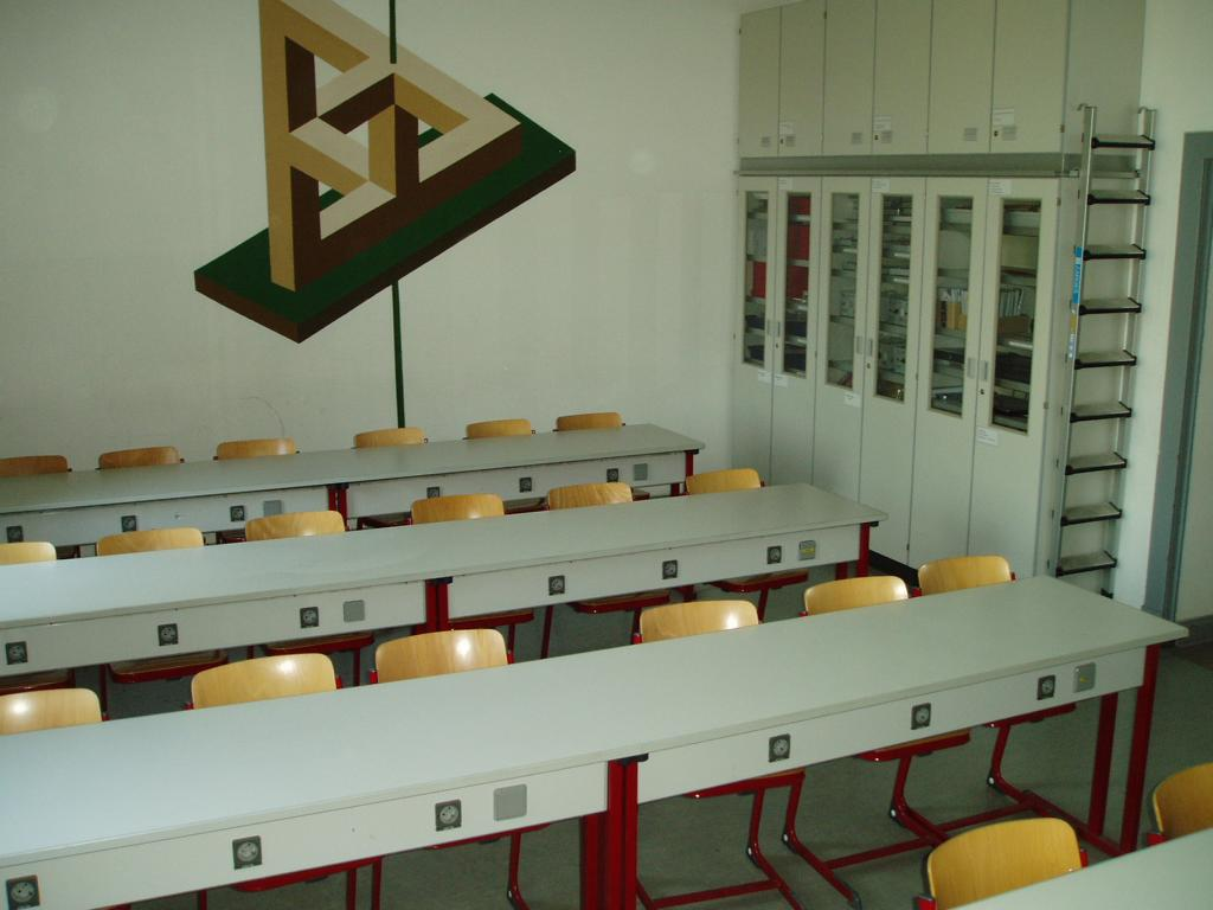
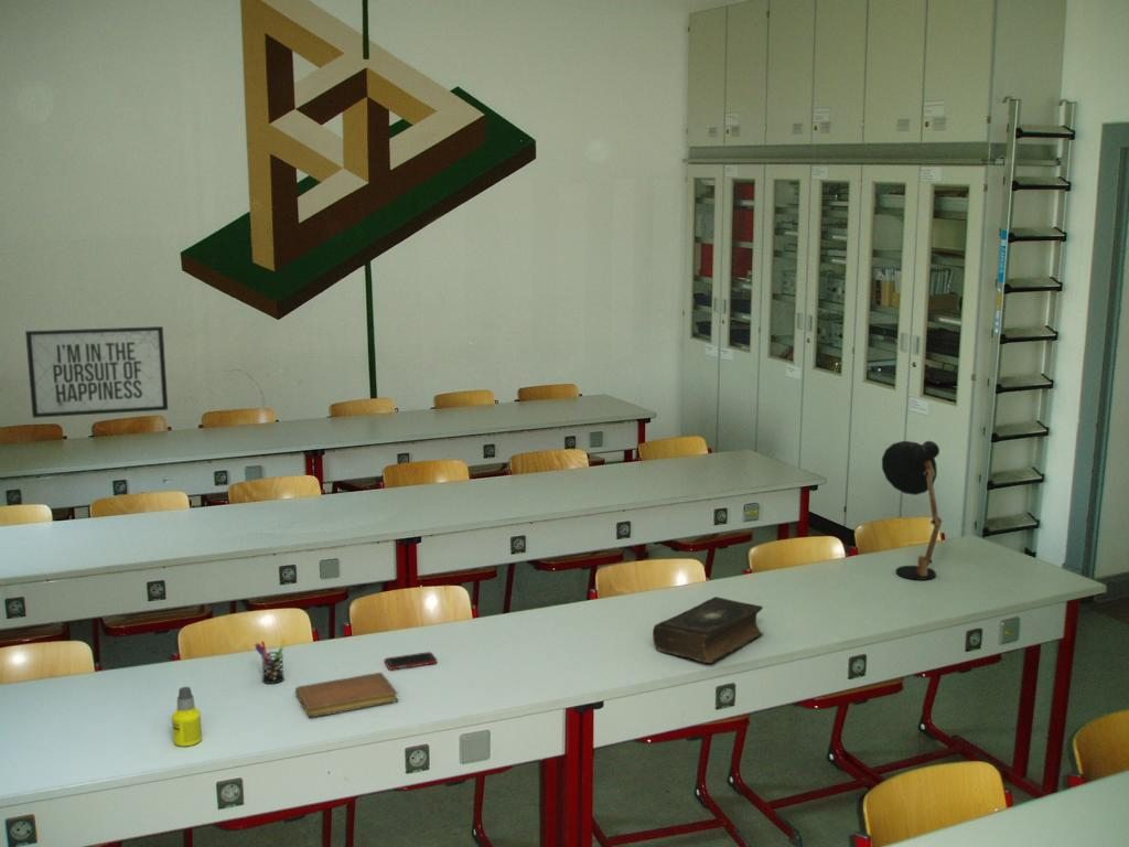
+ bottle (186, 715)
+ book (709, 626)
+ cell phone (410, 661)
+ notebook (346, 693)
+ pen holder (272, 660)
+ mirror (98, 371)
+ desk lamp (929, 501)
